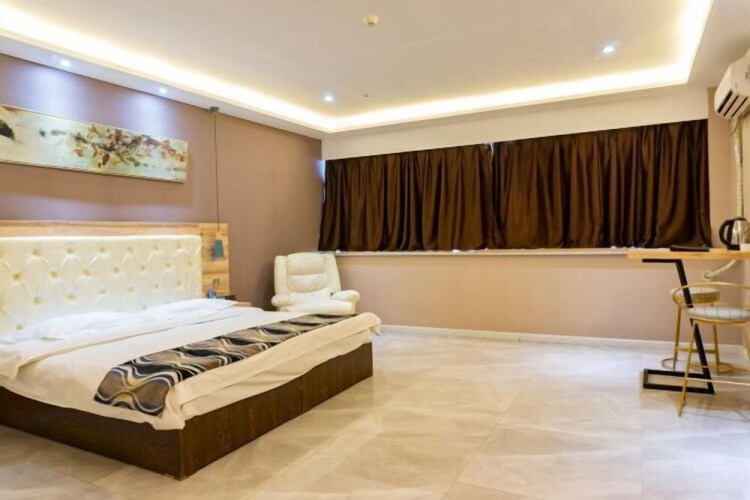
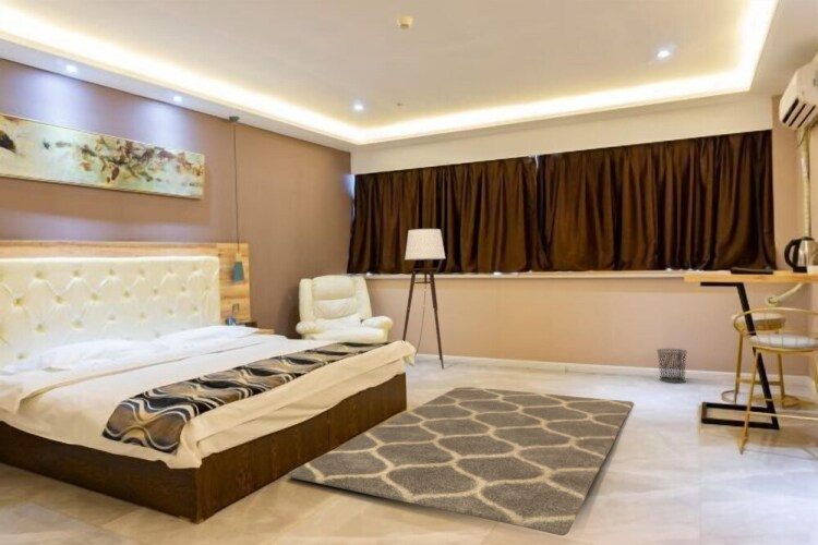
+ rug (492, 432)
+ floor lamp (424, 296)
+ waste bin (672, 365)
